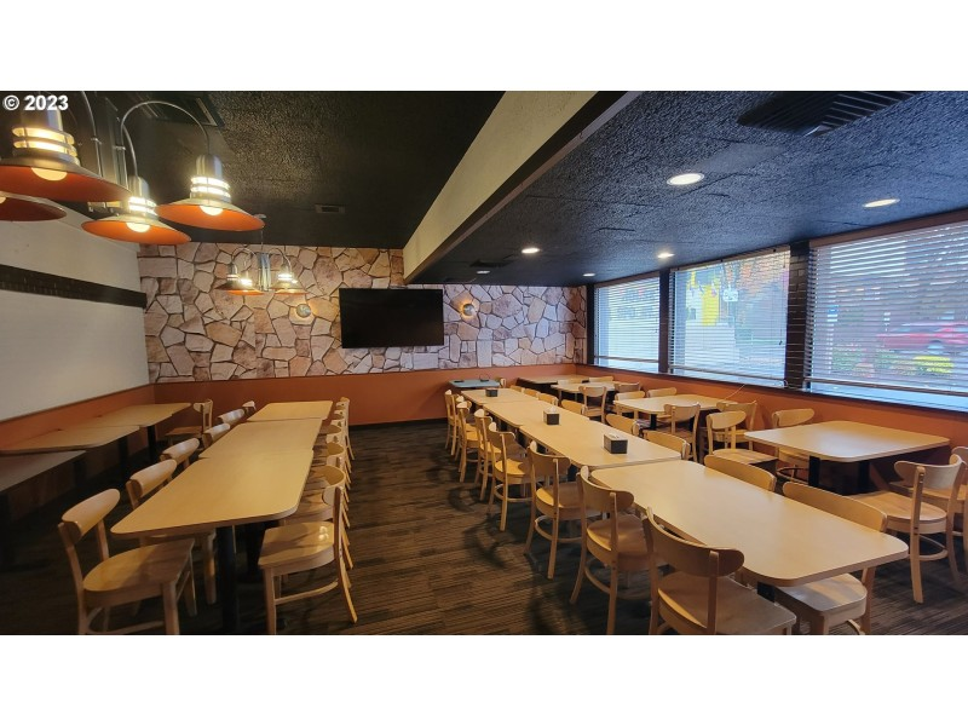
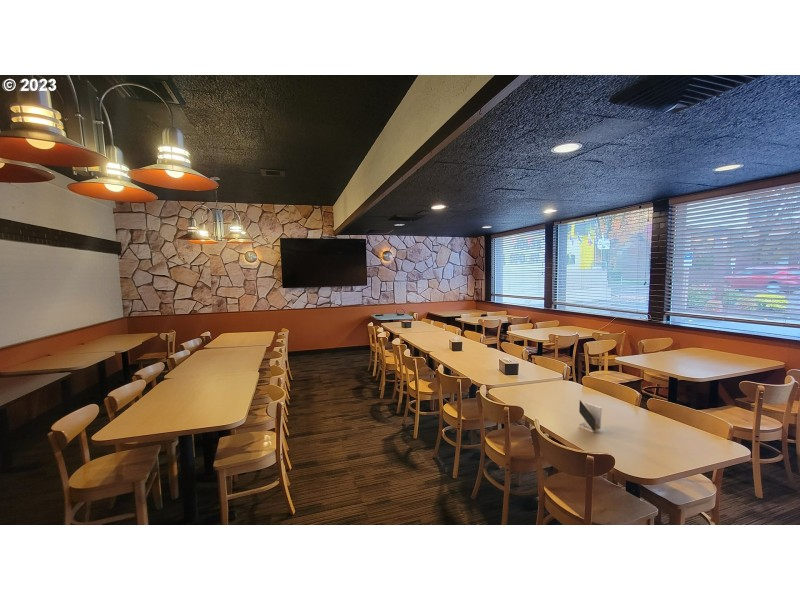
+ napkin holder (590, 414)
